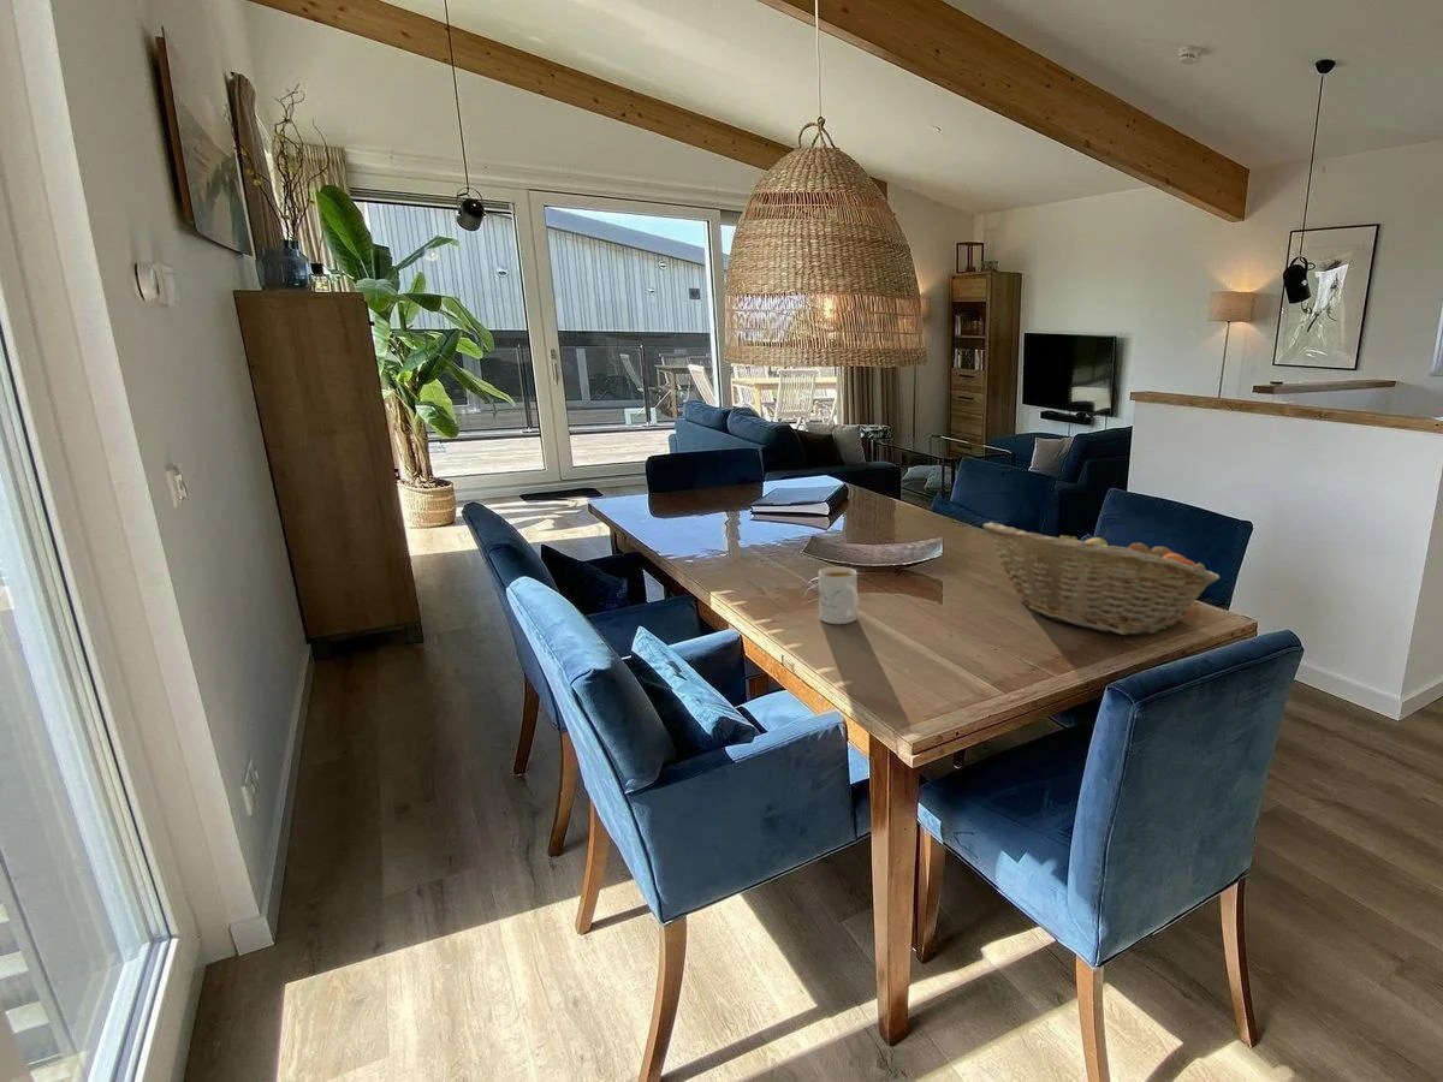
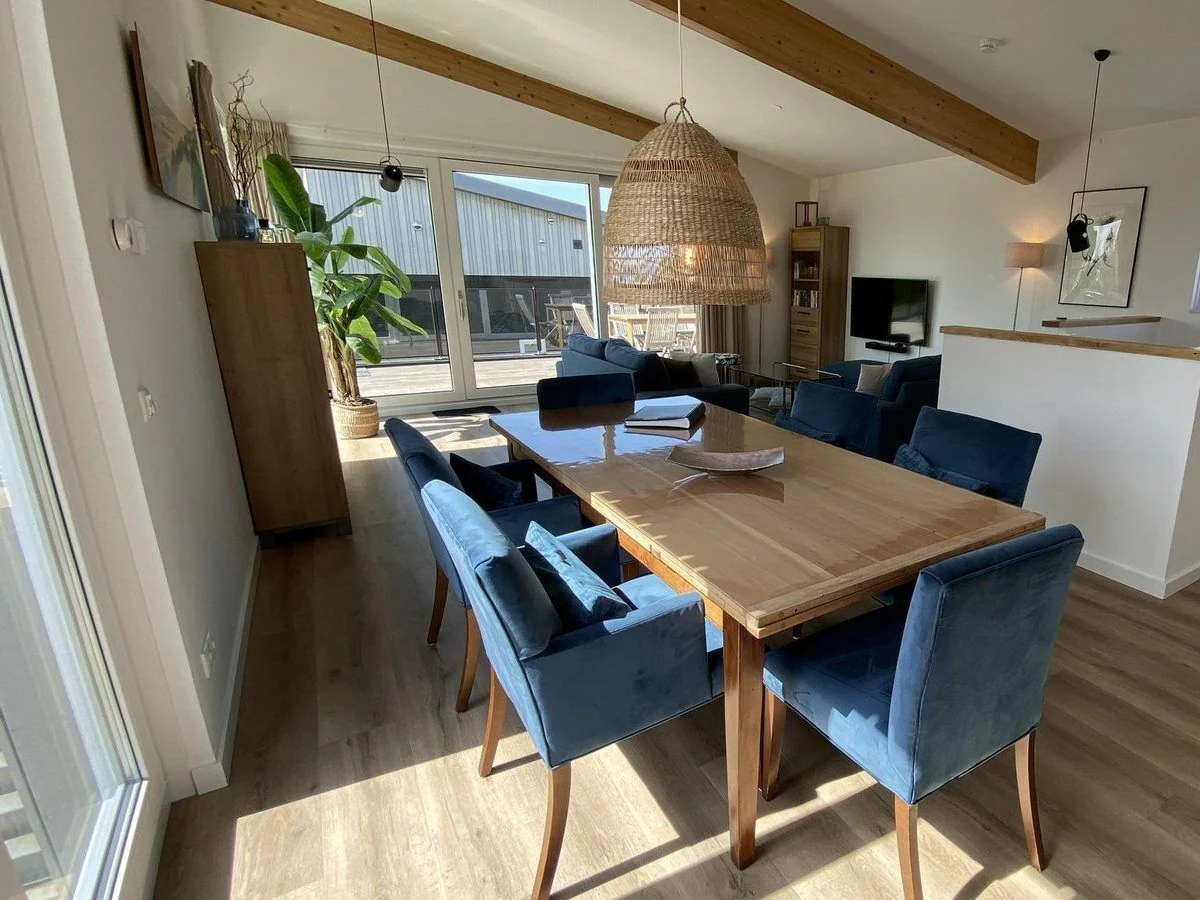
- mug (842, 596)
- fruit basket (1089, 566)
